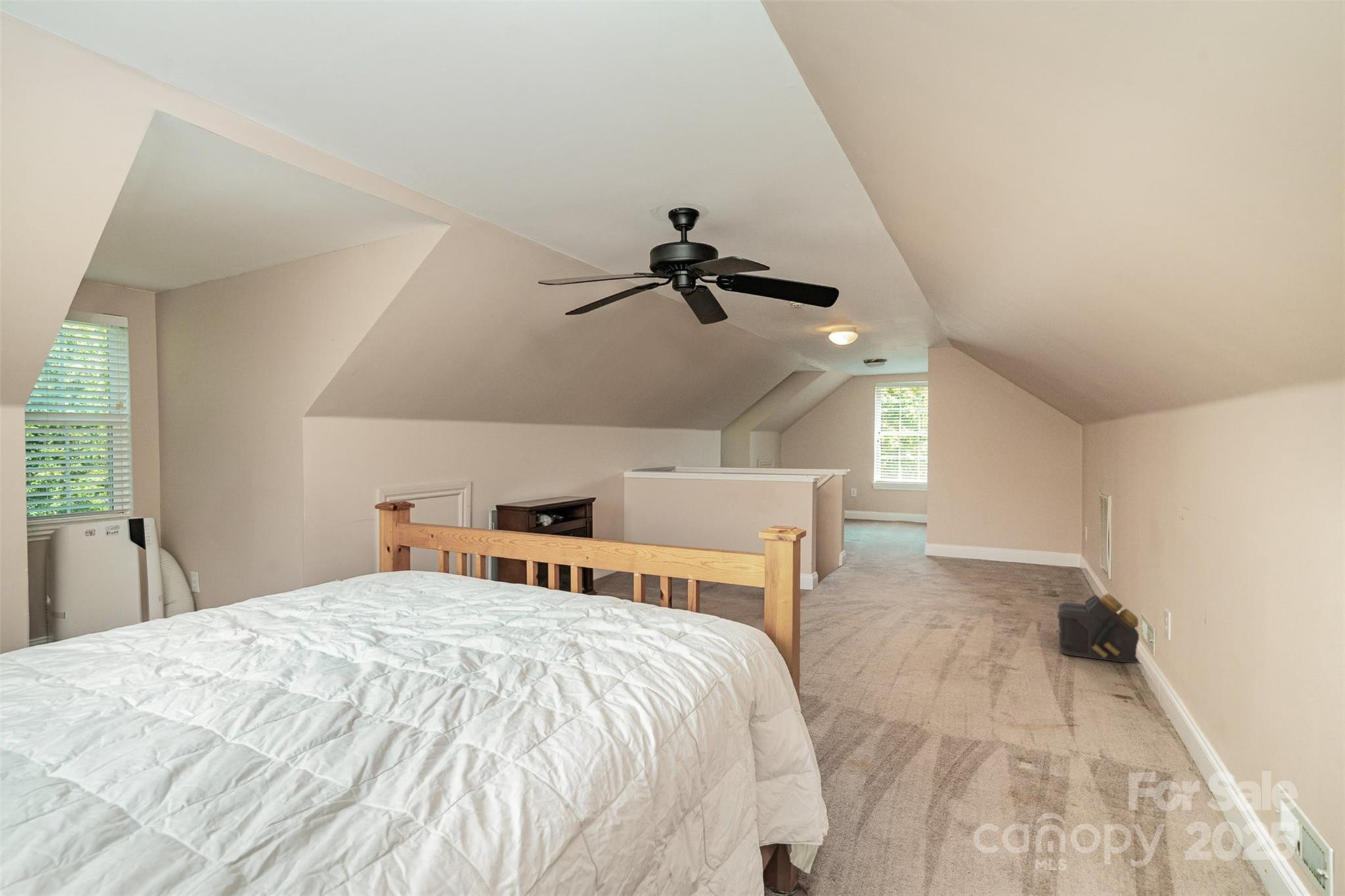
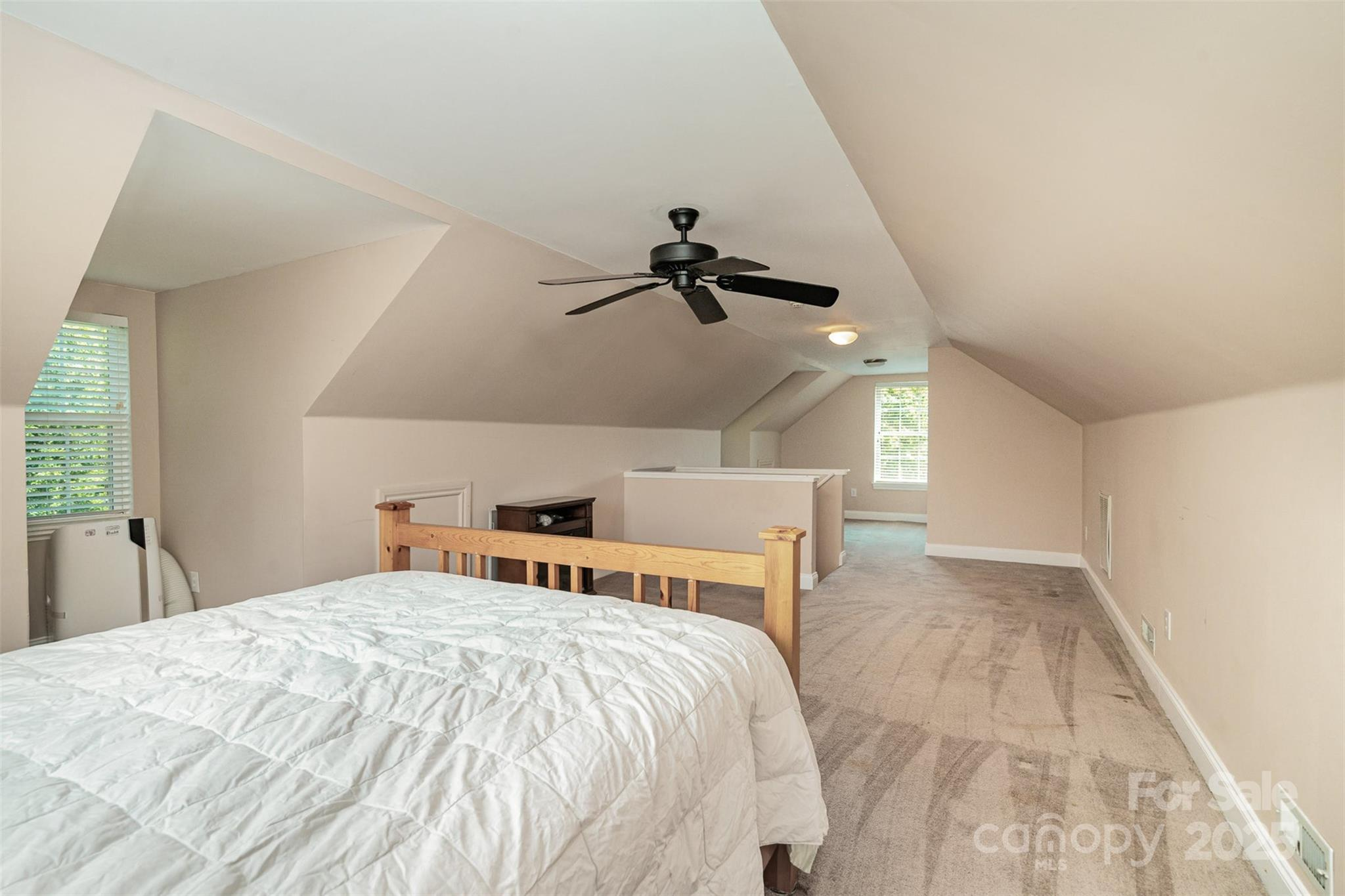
- backpack (1097, 623)
